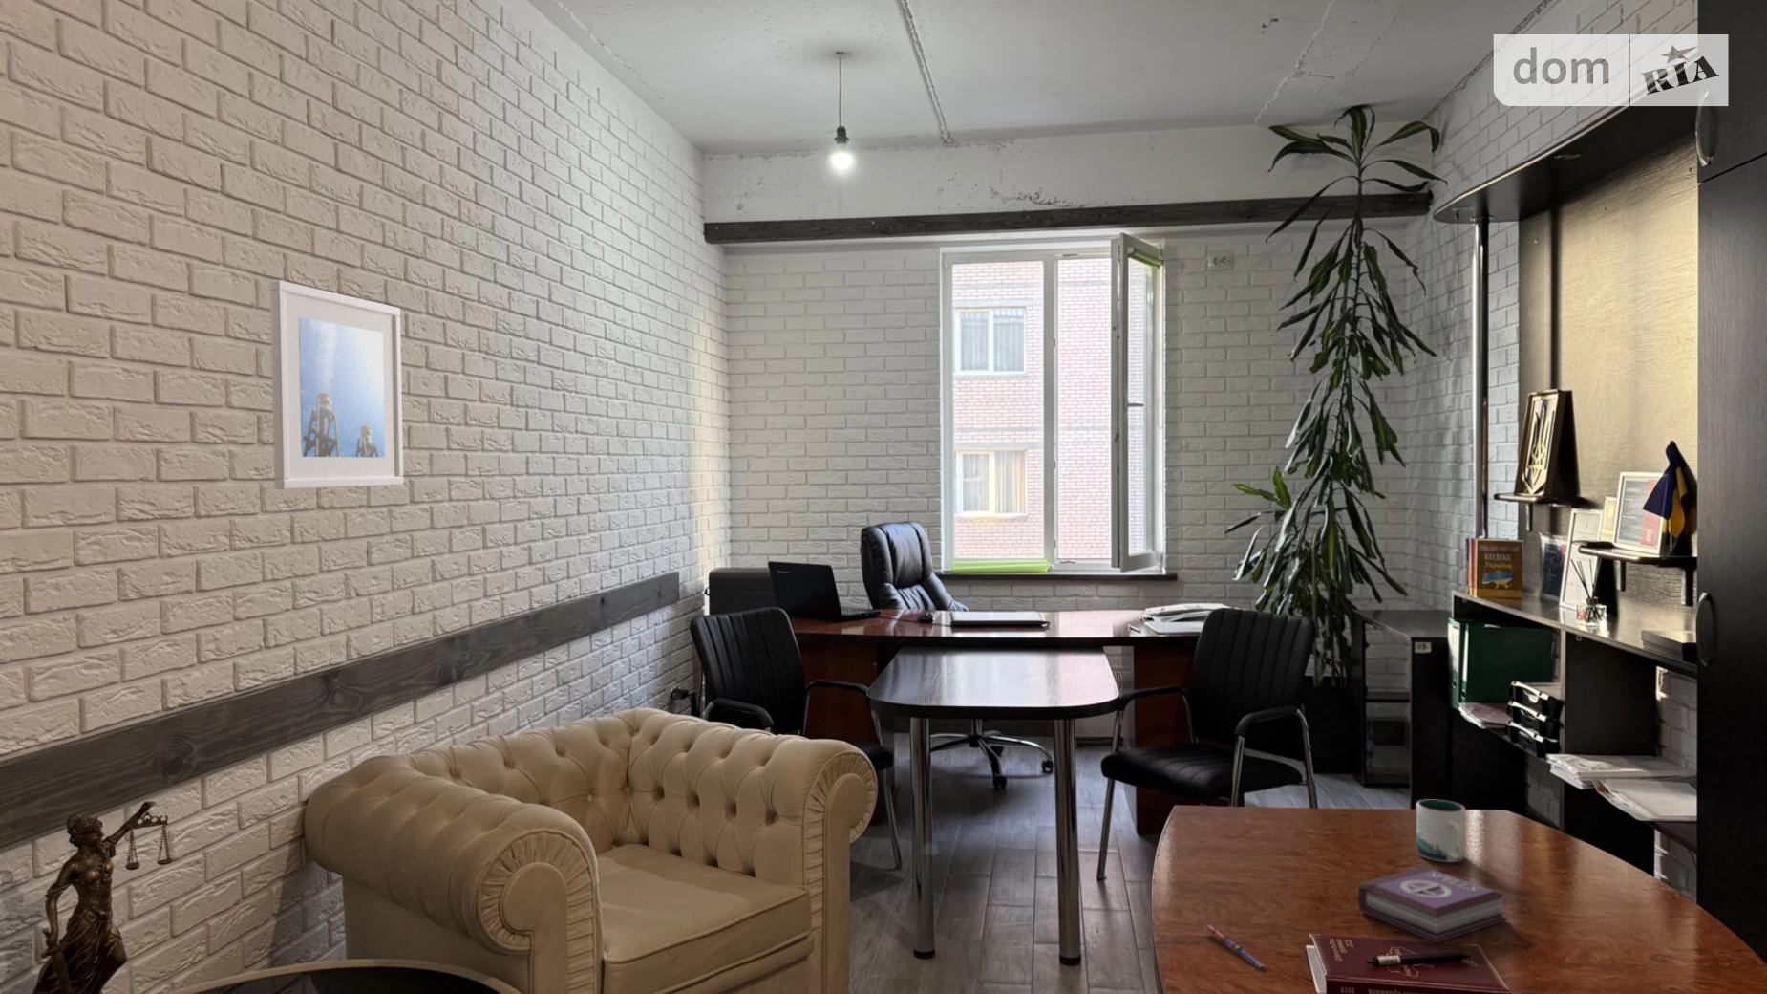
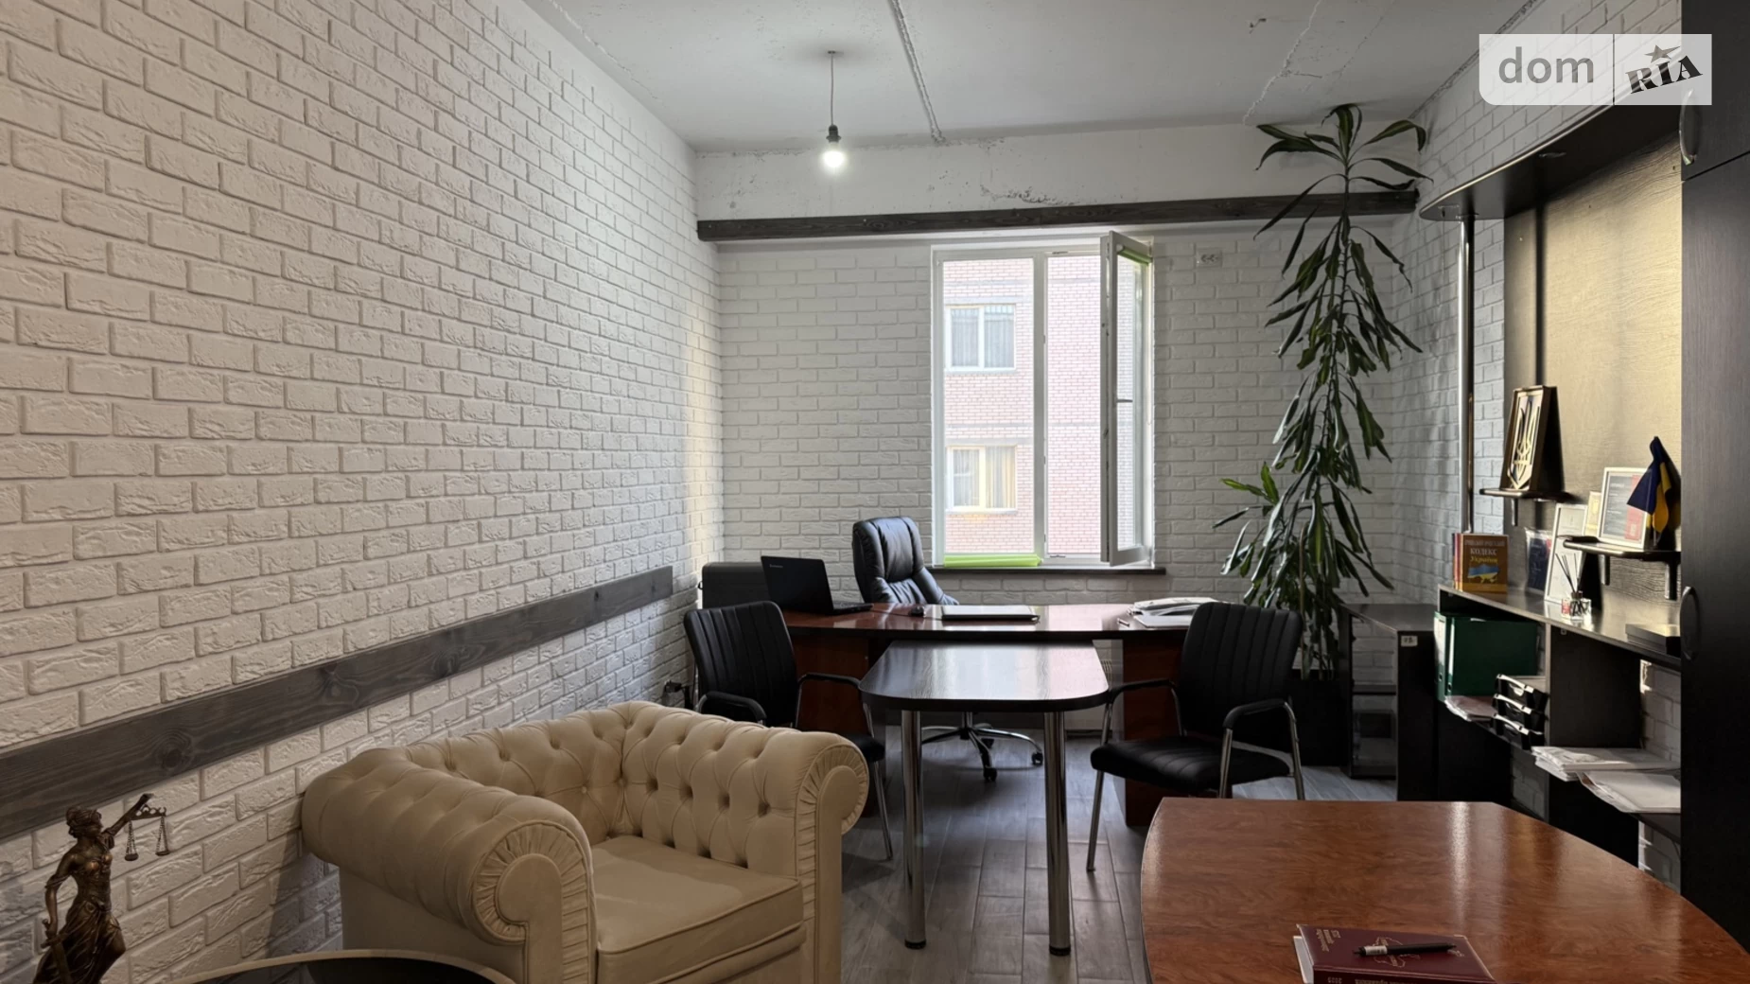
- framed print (342, 391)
- mug (1445, 834)
- book (1431, 901)
- pen (1233, 944)
